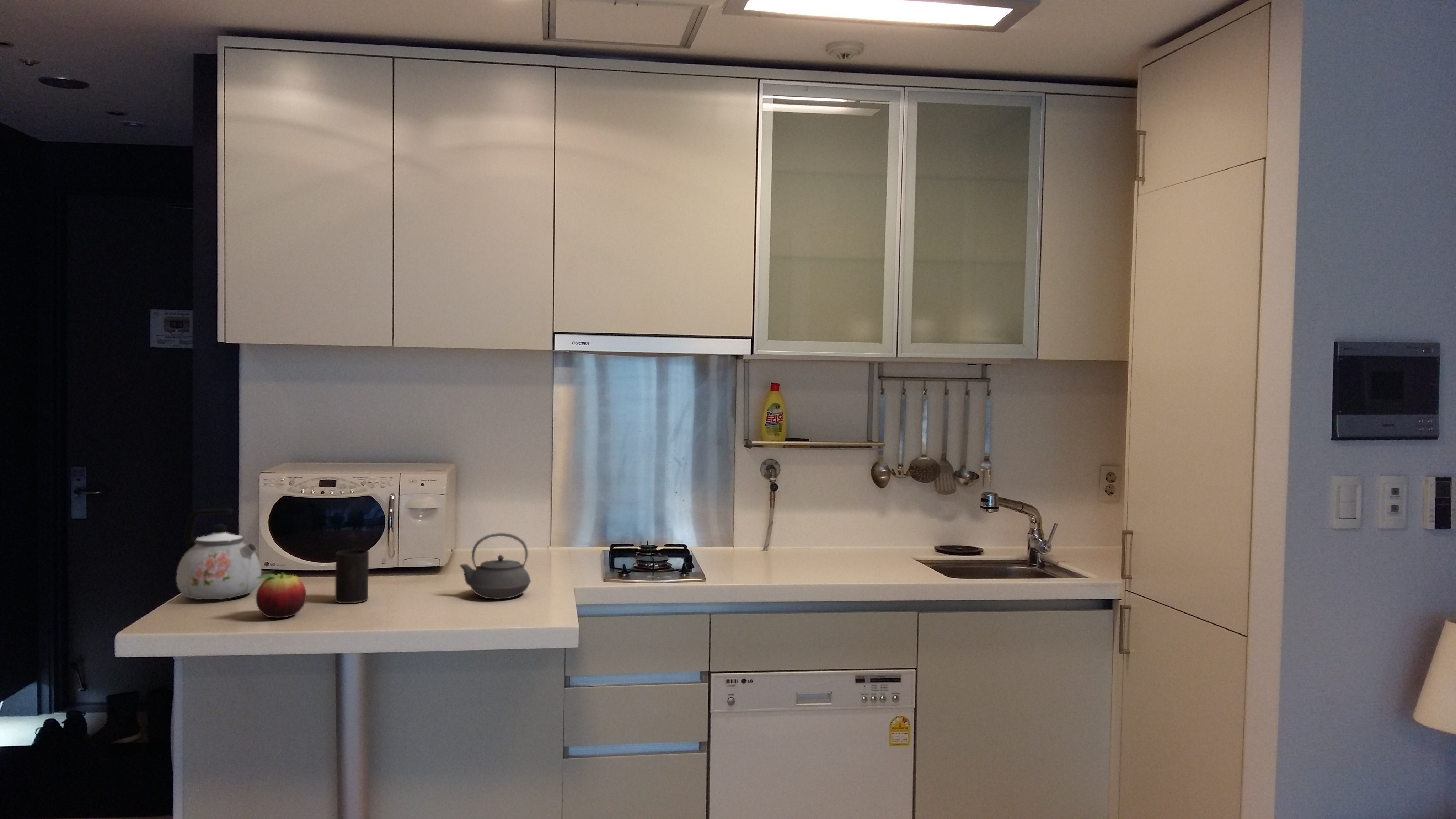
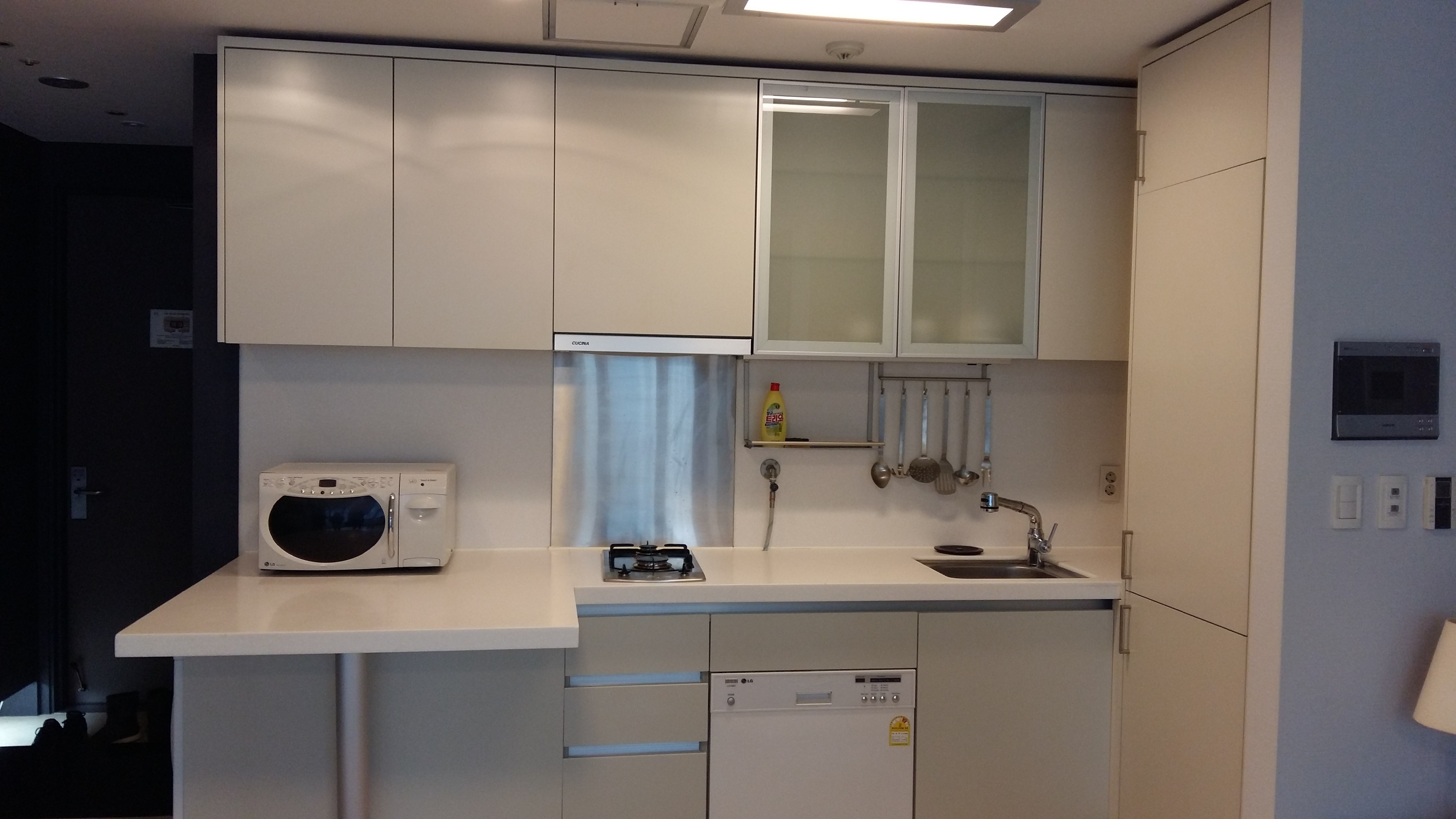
- kettle (220, 552)
- teapot (495, 564)
- fruit (281, 594)
- cup (352, 576)
